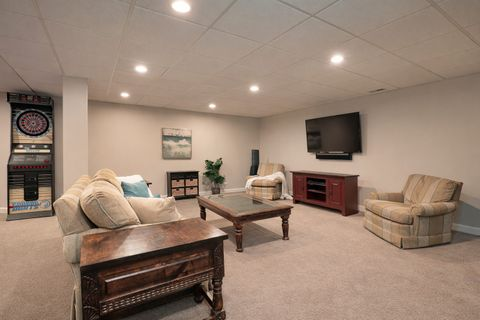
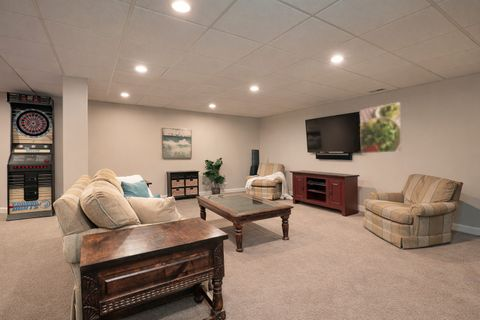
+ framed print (379, 129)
